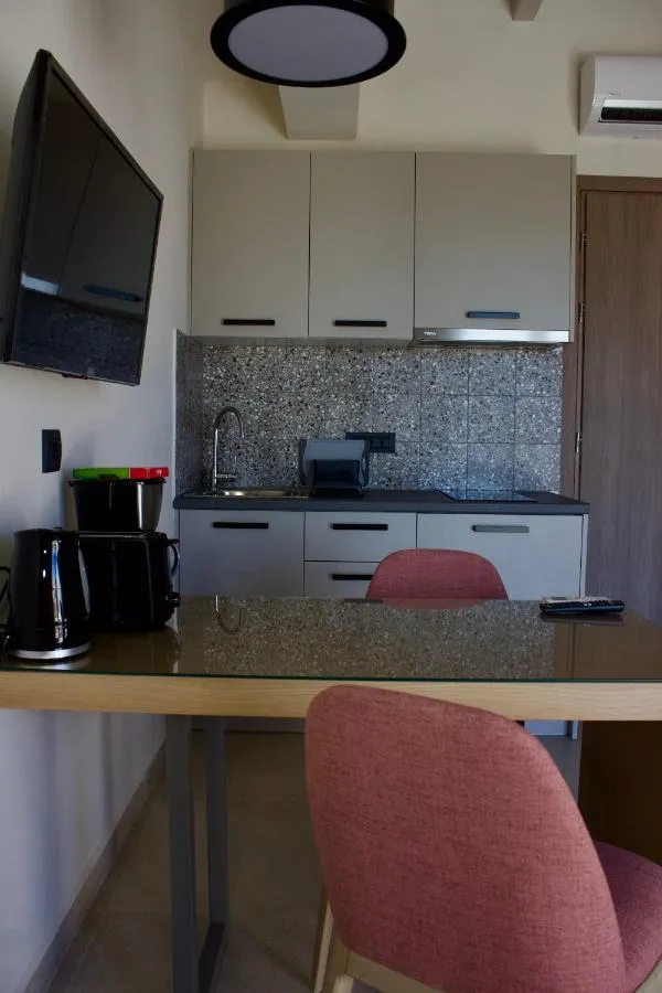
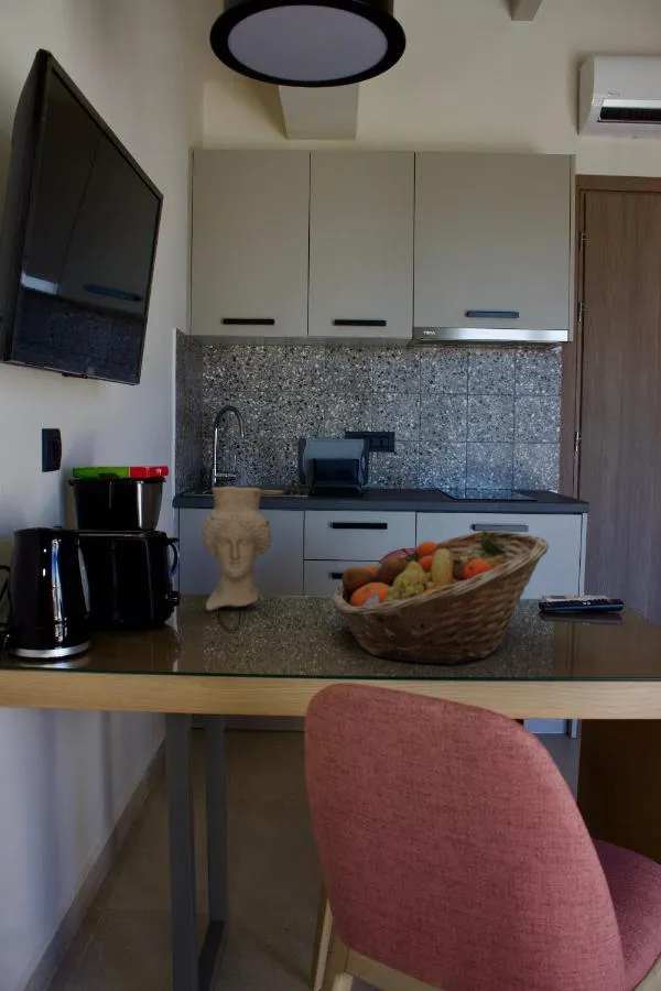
+ fruit basket (436, 588)
+ decorative vase (236, 548)
